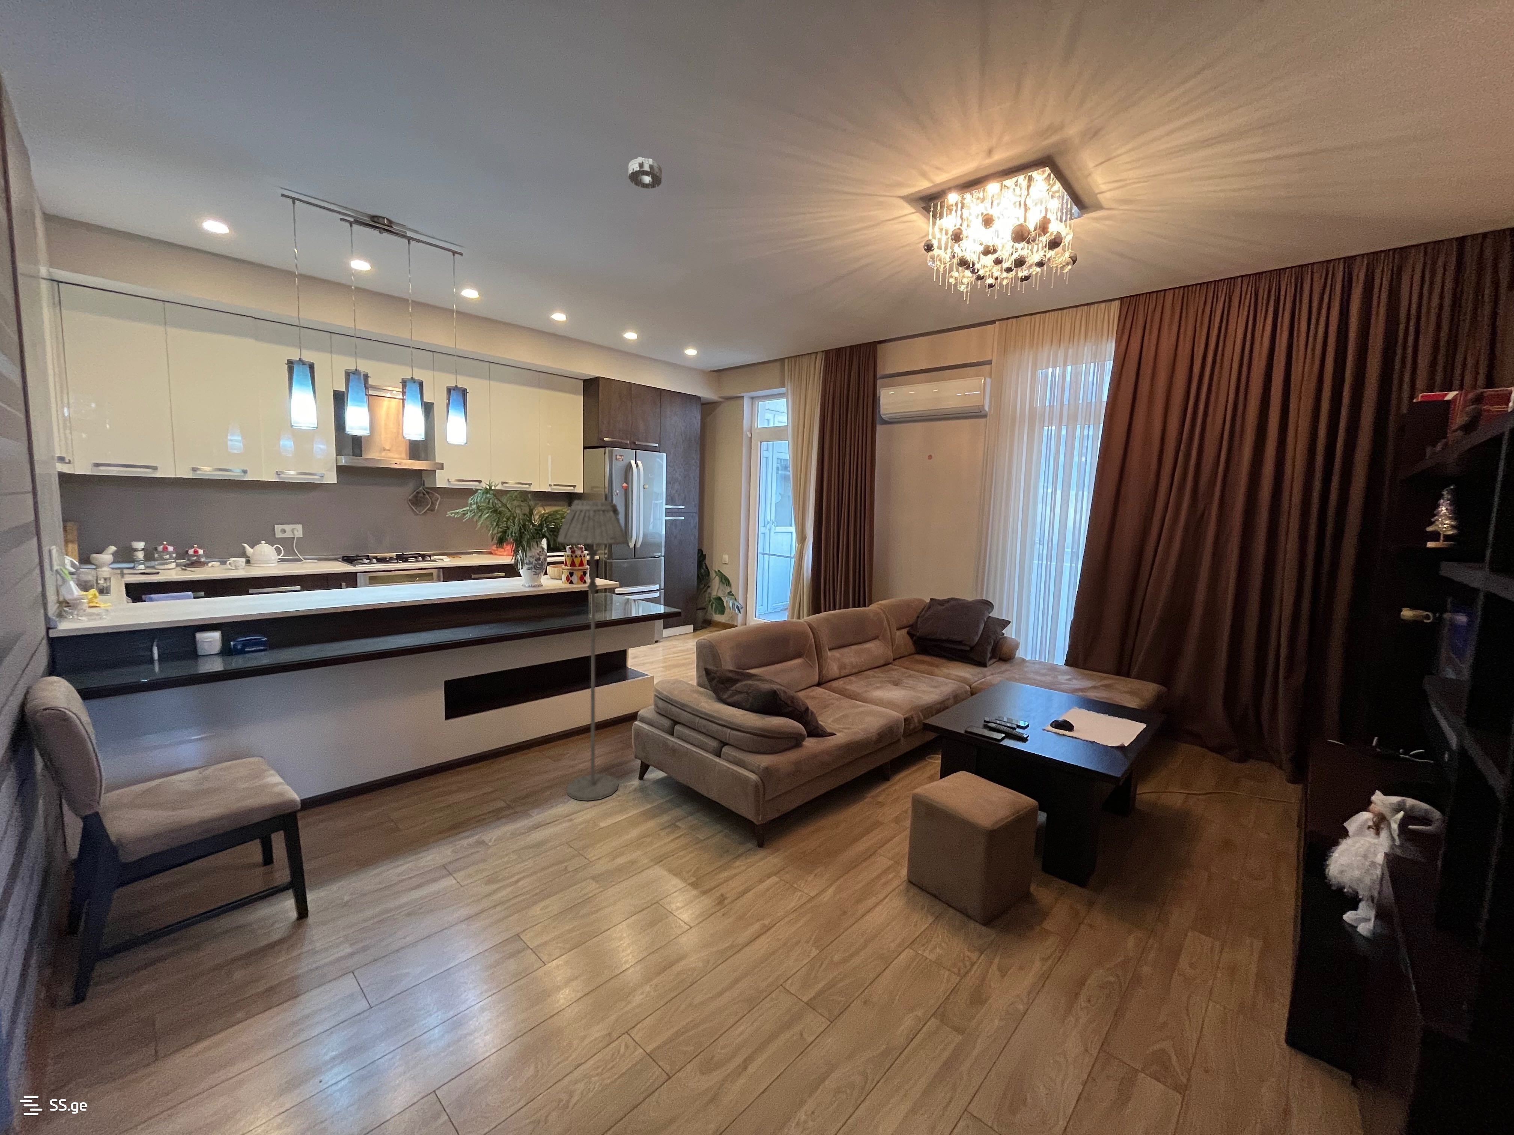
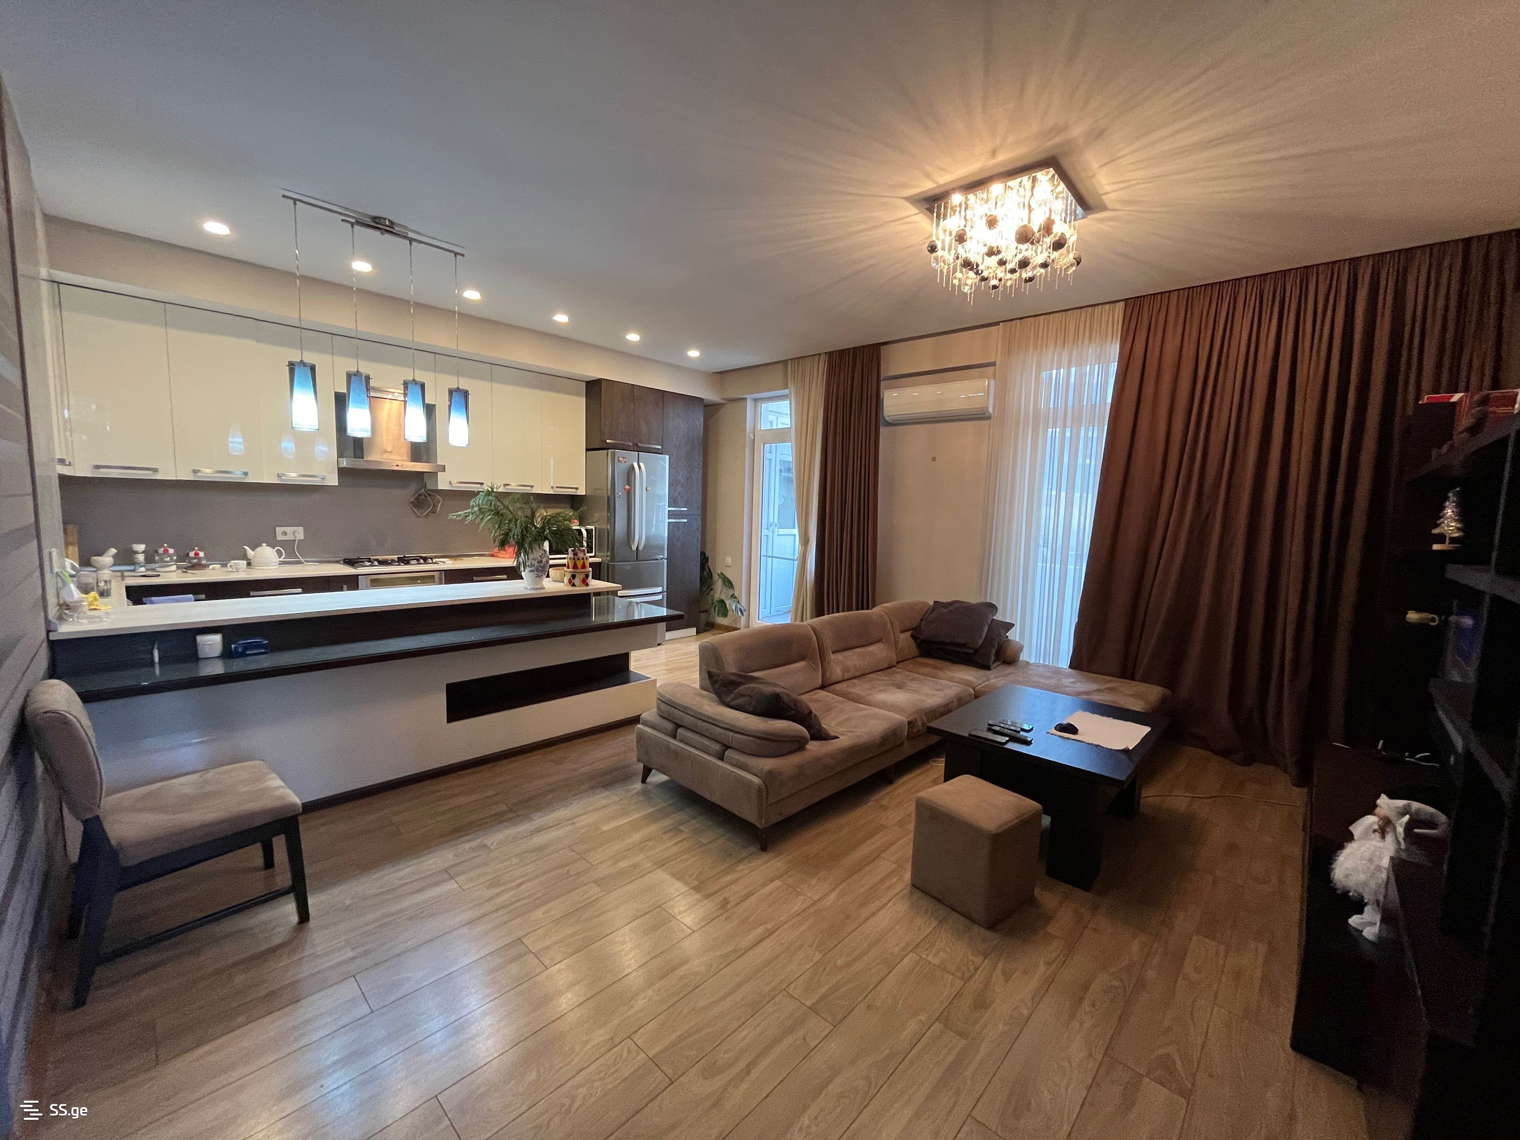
- floor lamp (592, 647)
- smoke detector (645, 172)
